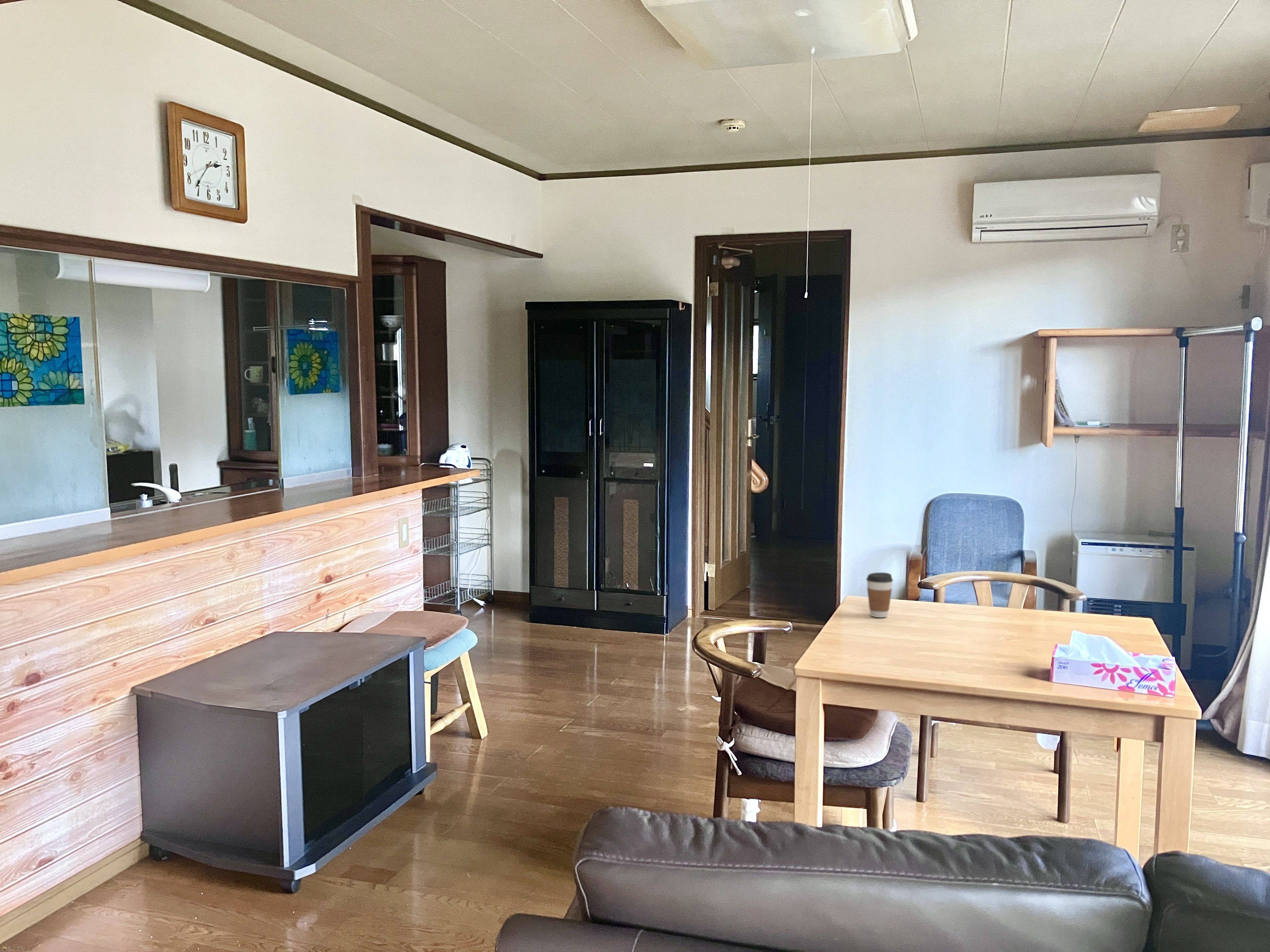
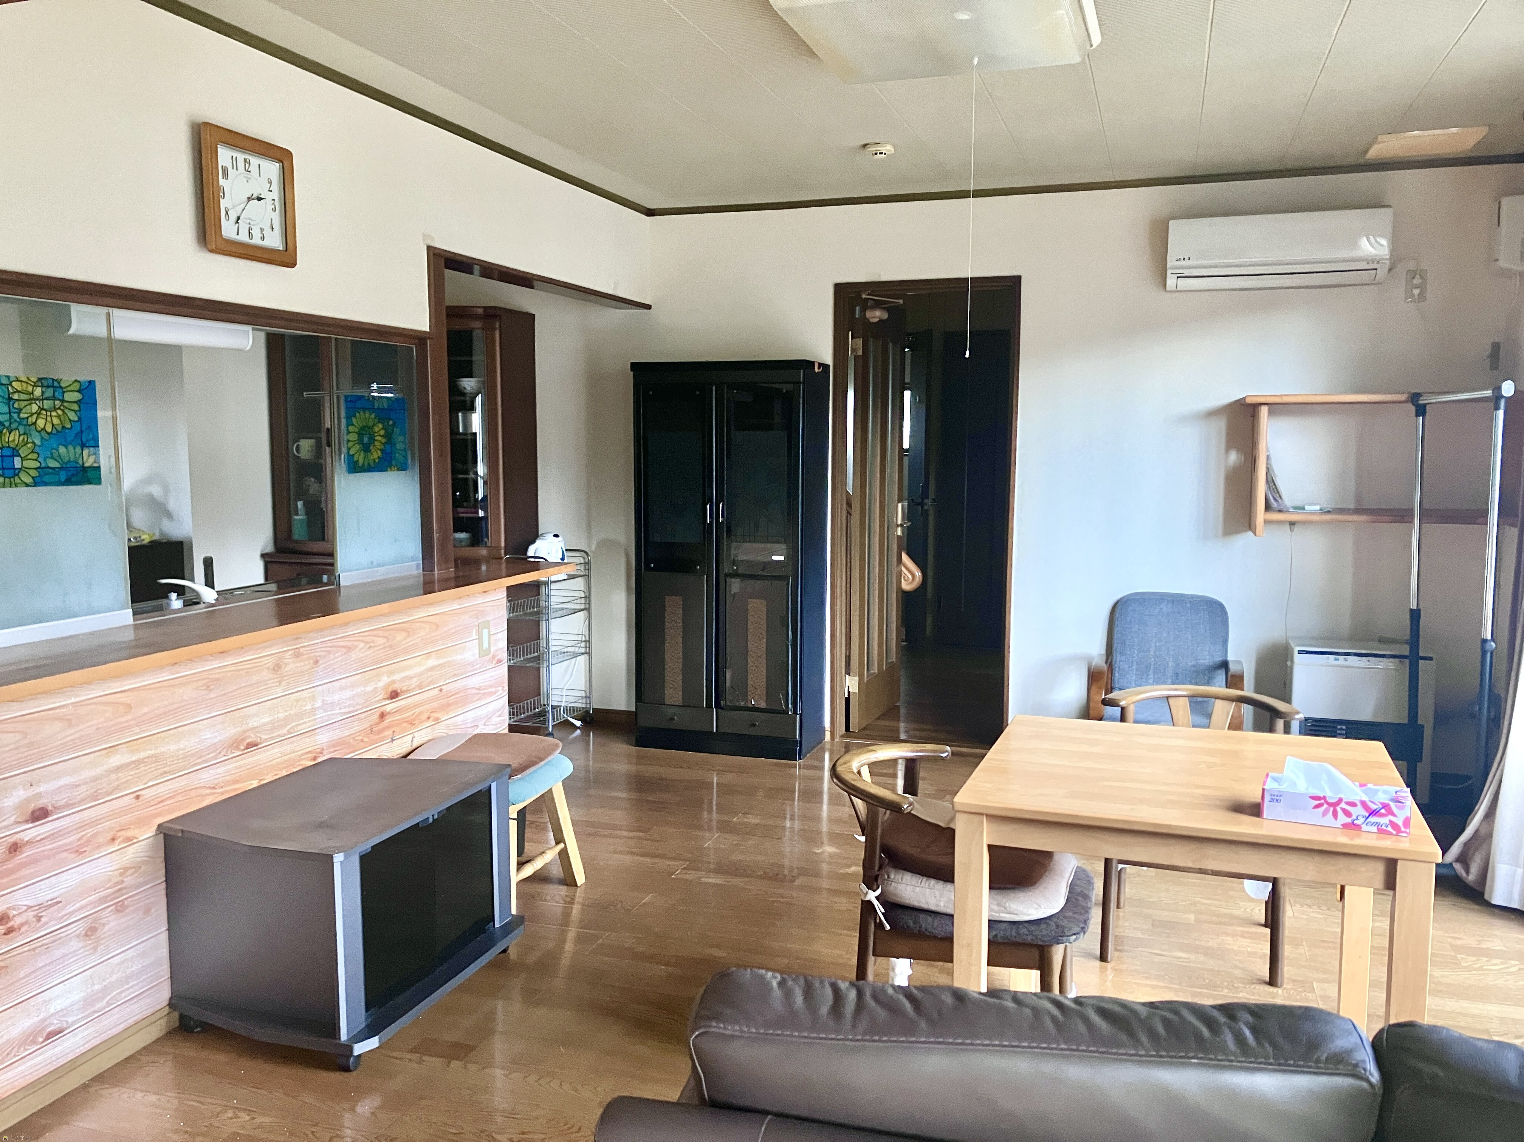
- coffee cup (879, 595)
